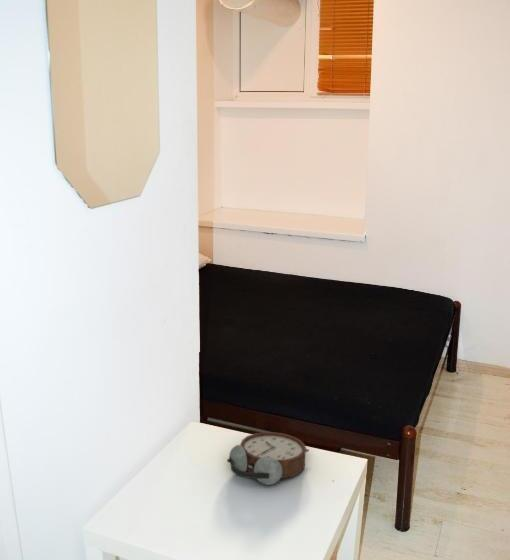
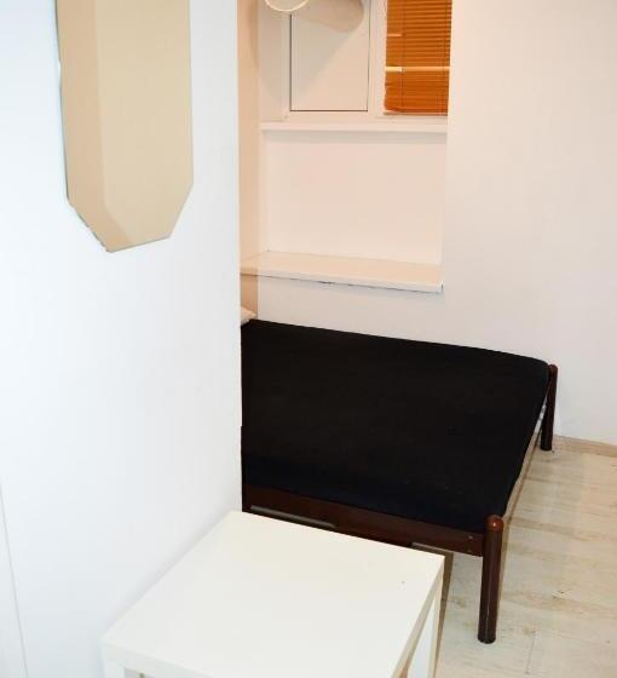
- alarm clock (266, 456)
